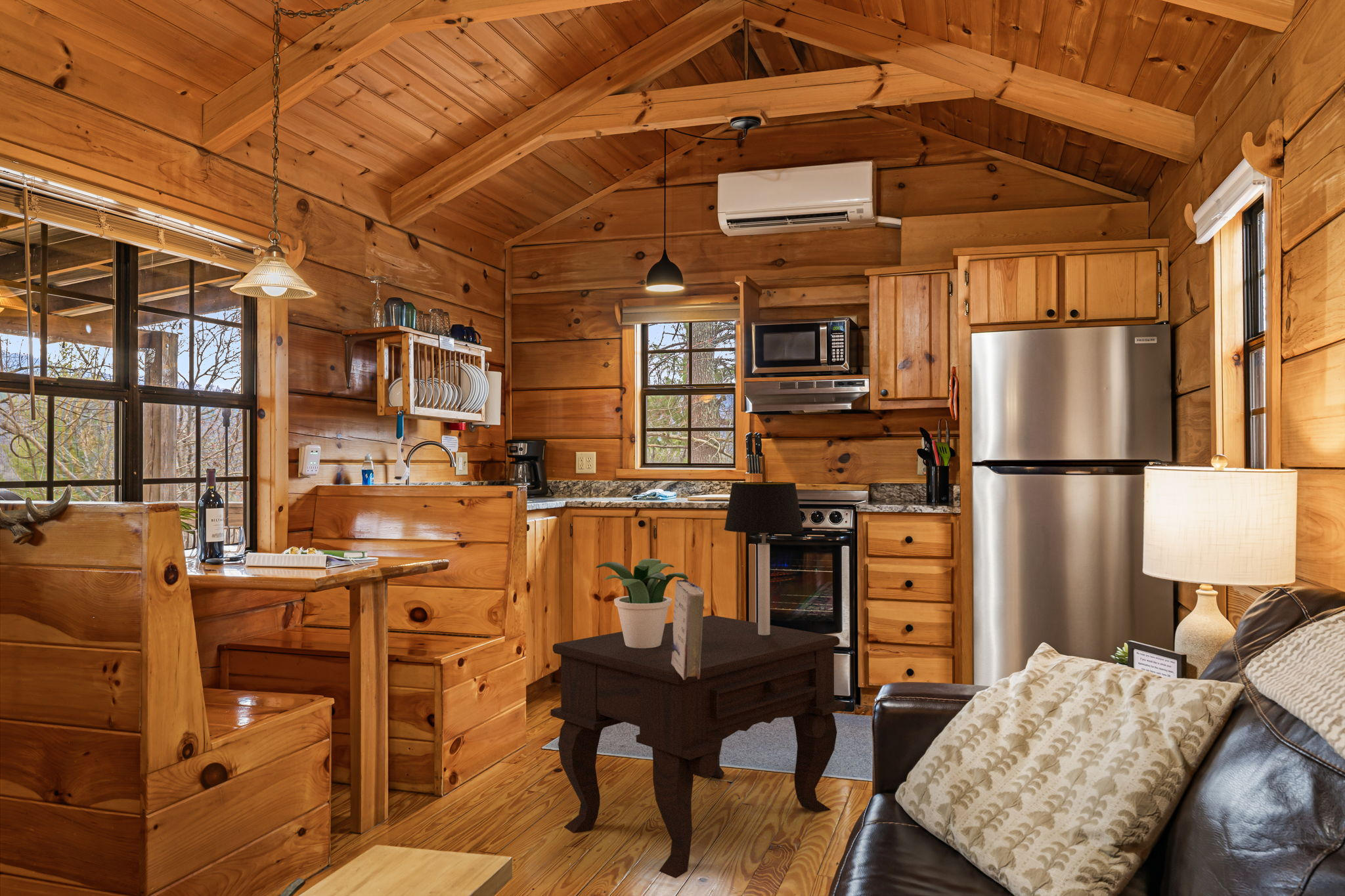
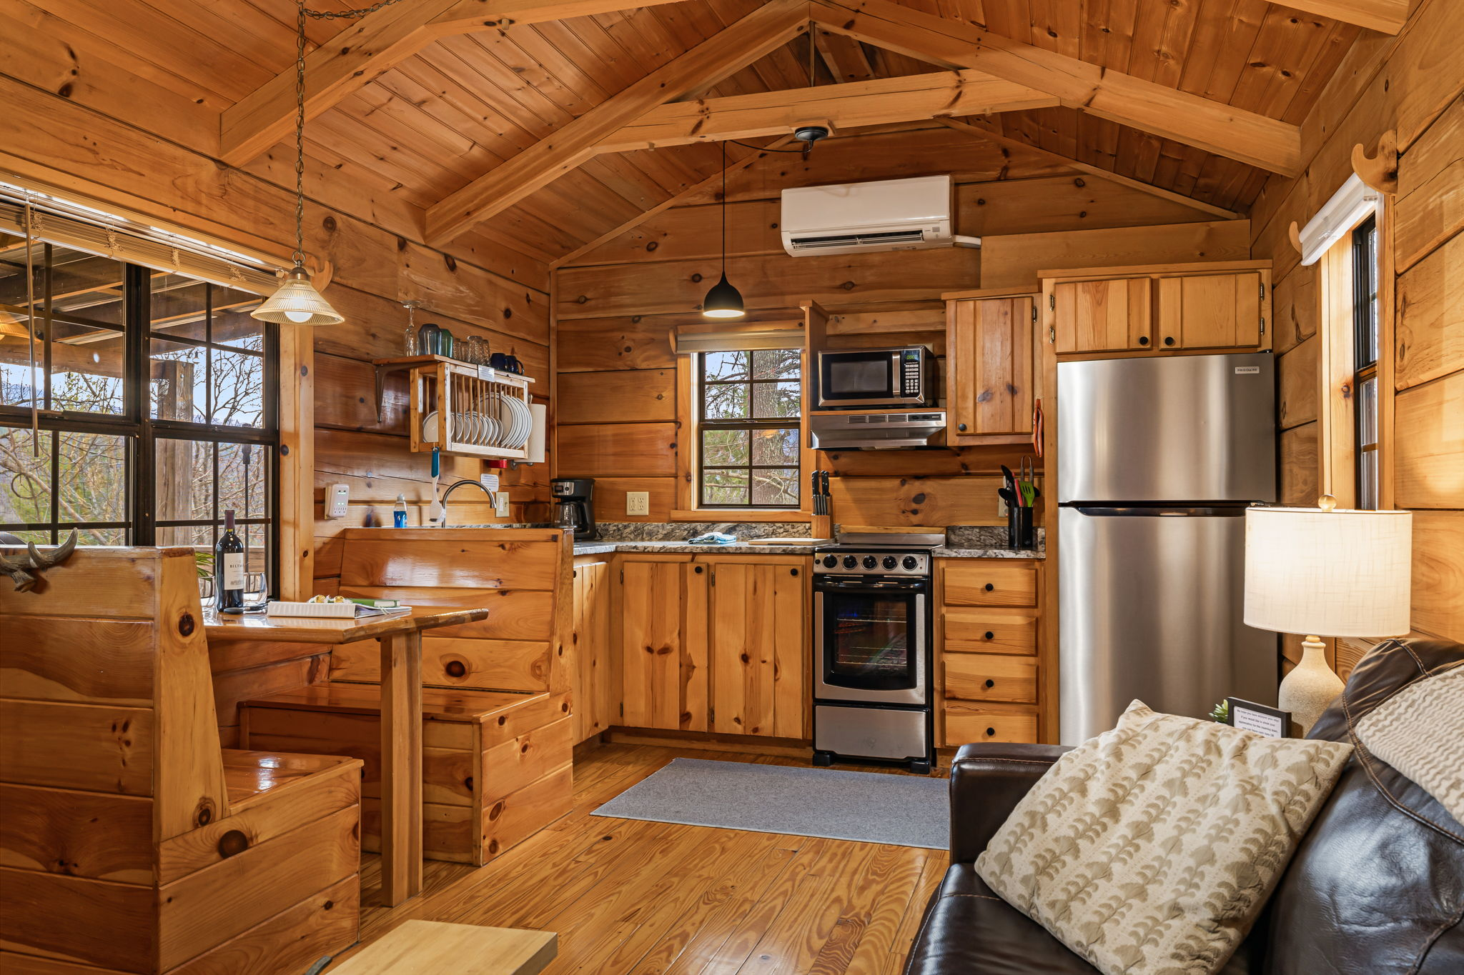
- book (684, 633)
- table lamp (764, 562)
- side table (700, 729)
- potted plant (642, 607)
